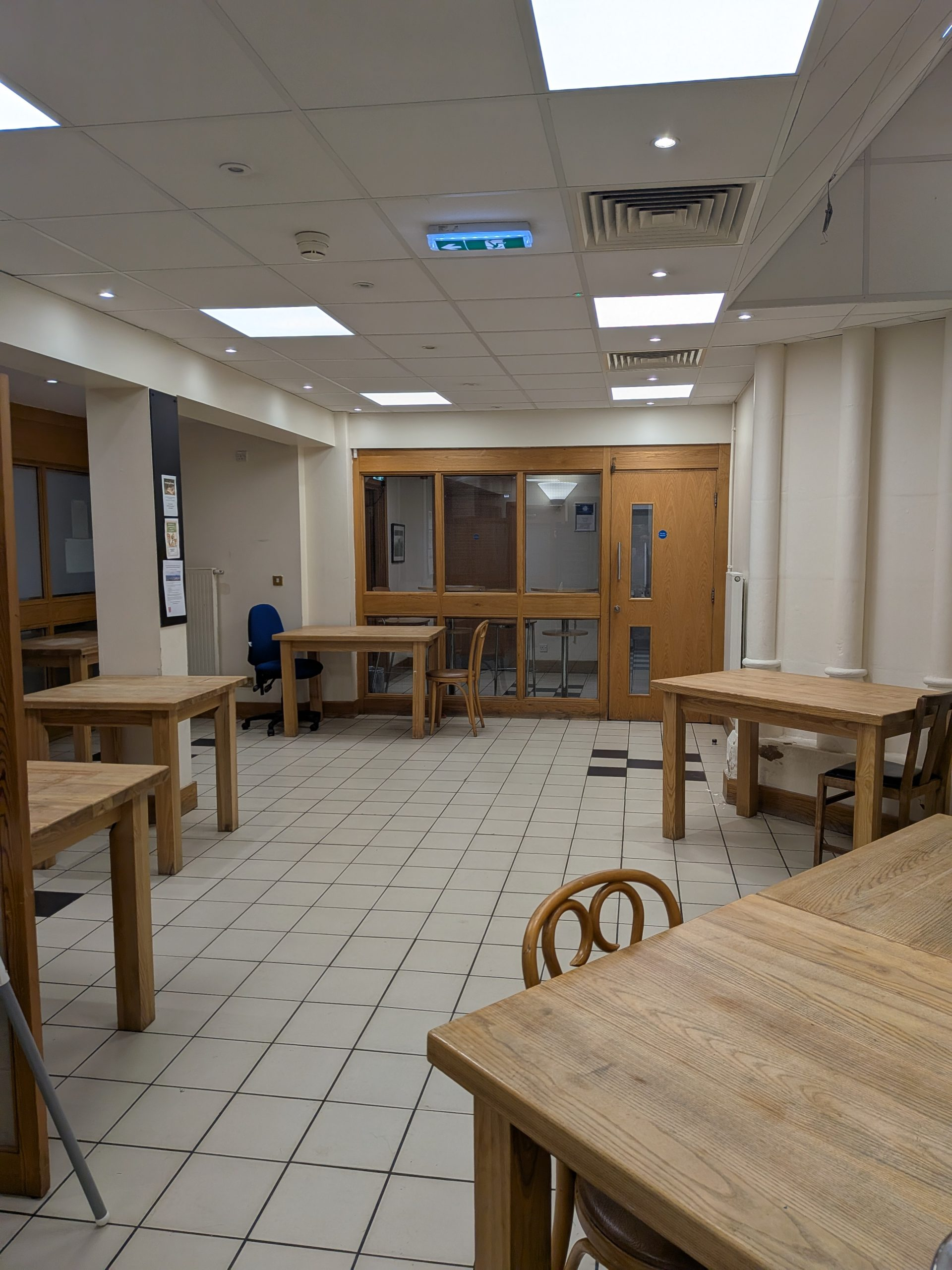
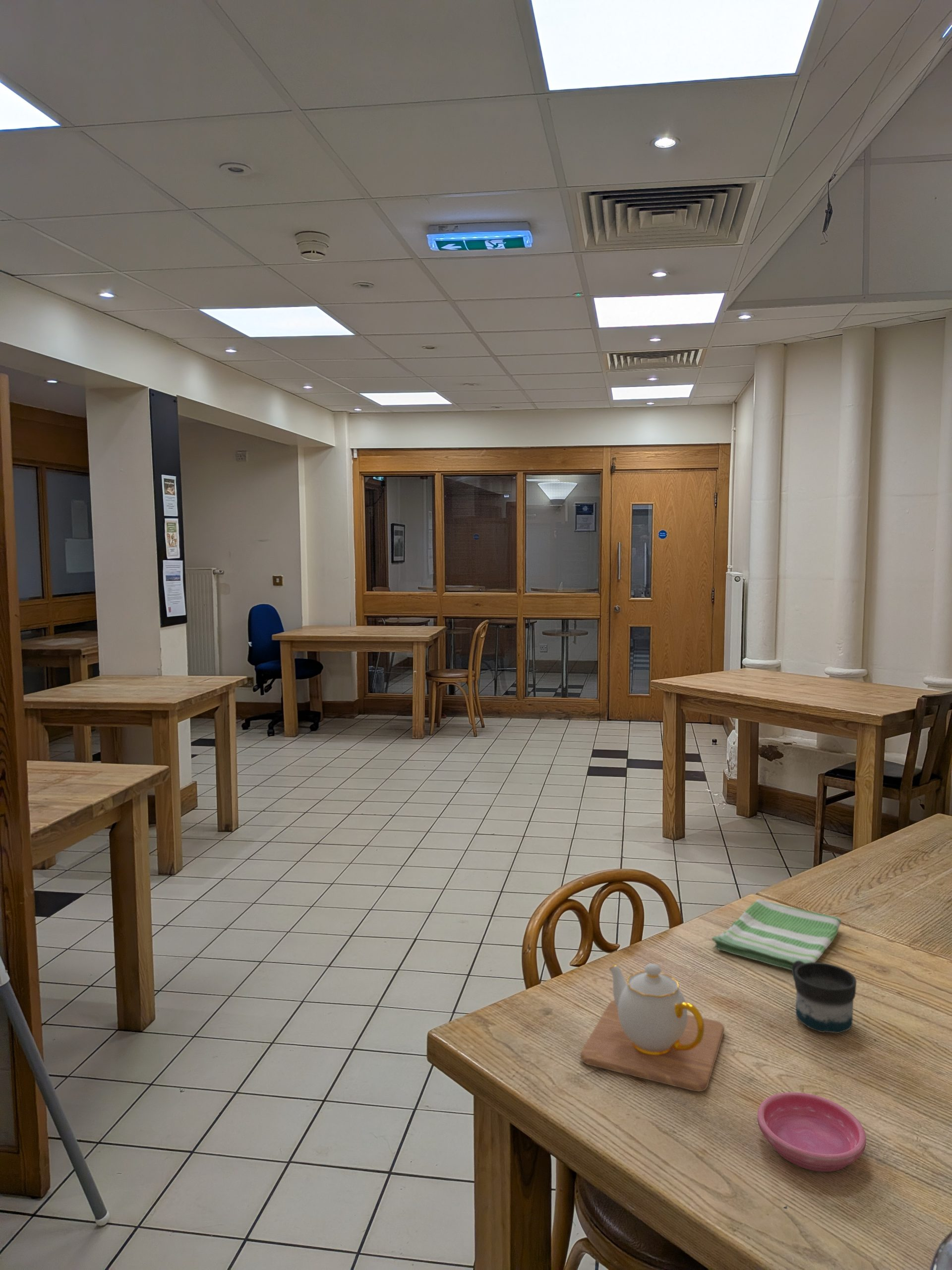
+ dish towel (778, 932)
+ teapot (654, 1003)
+ mug (818, 996)
+ saucer (810, 1134)
